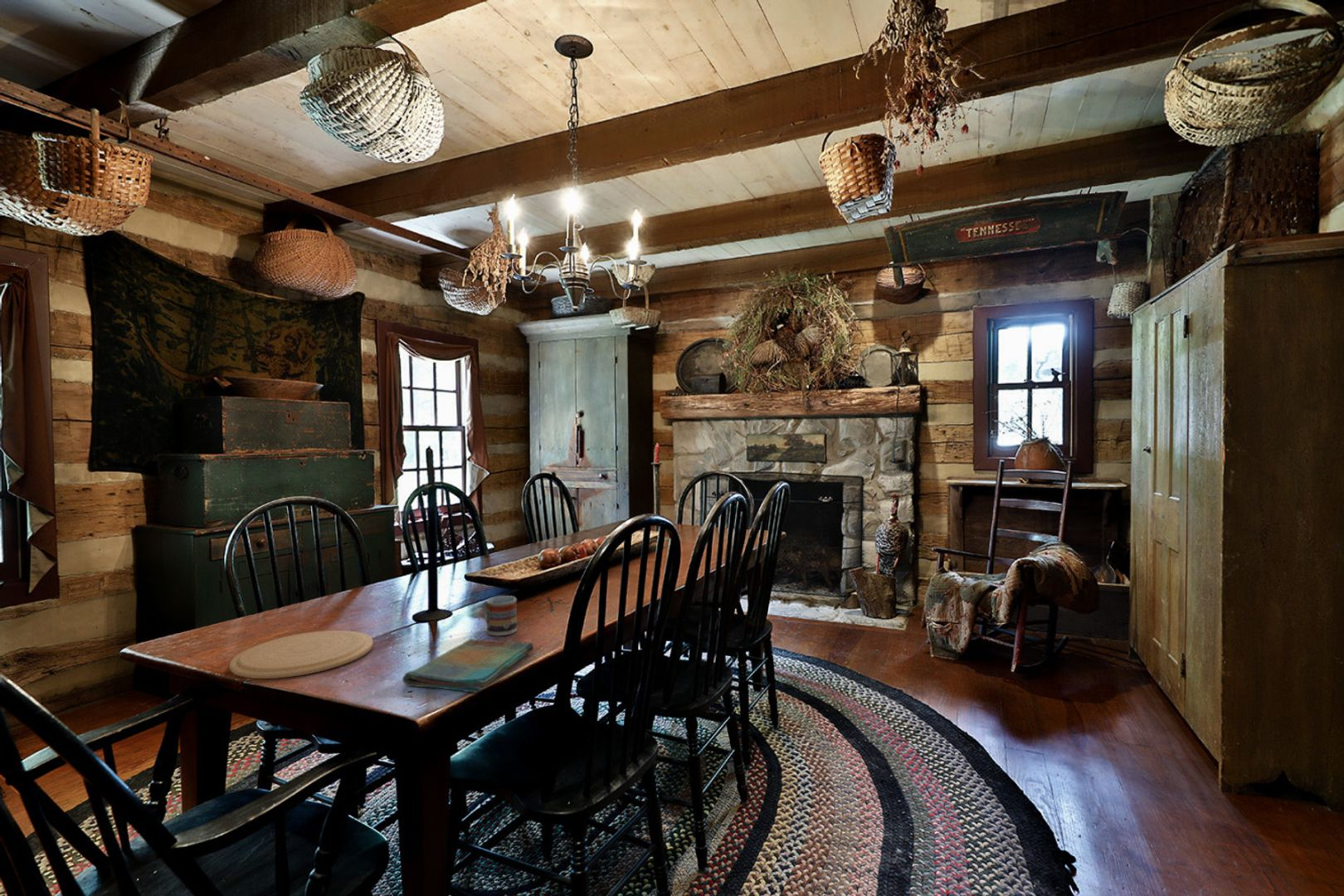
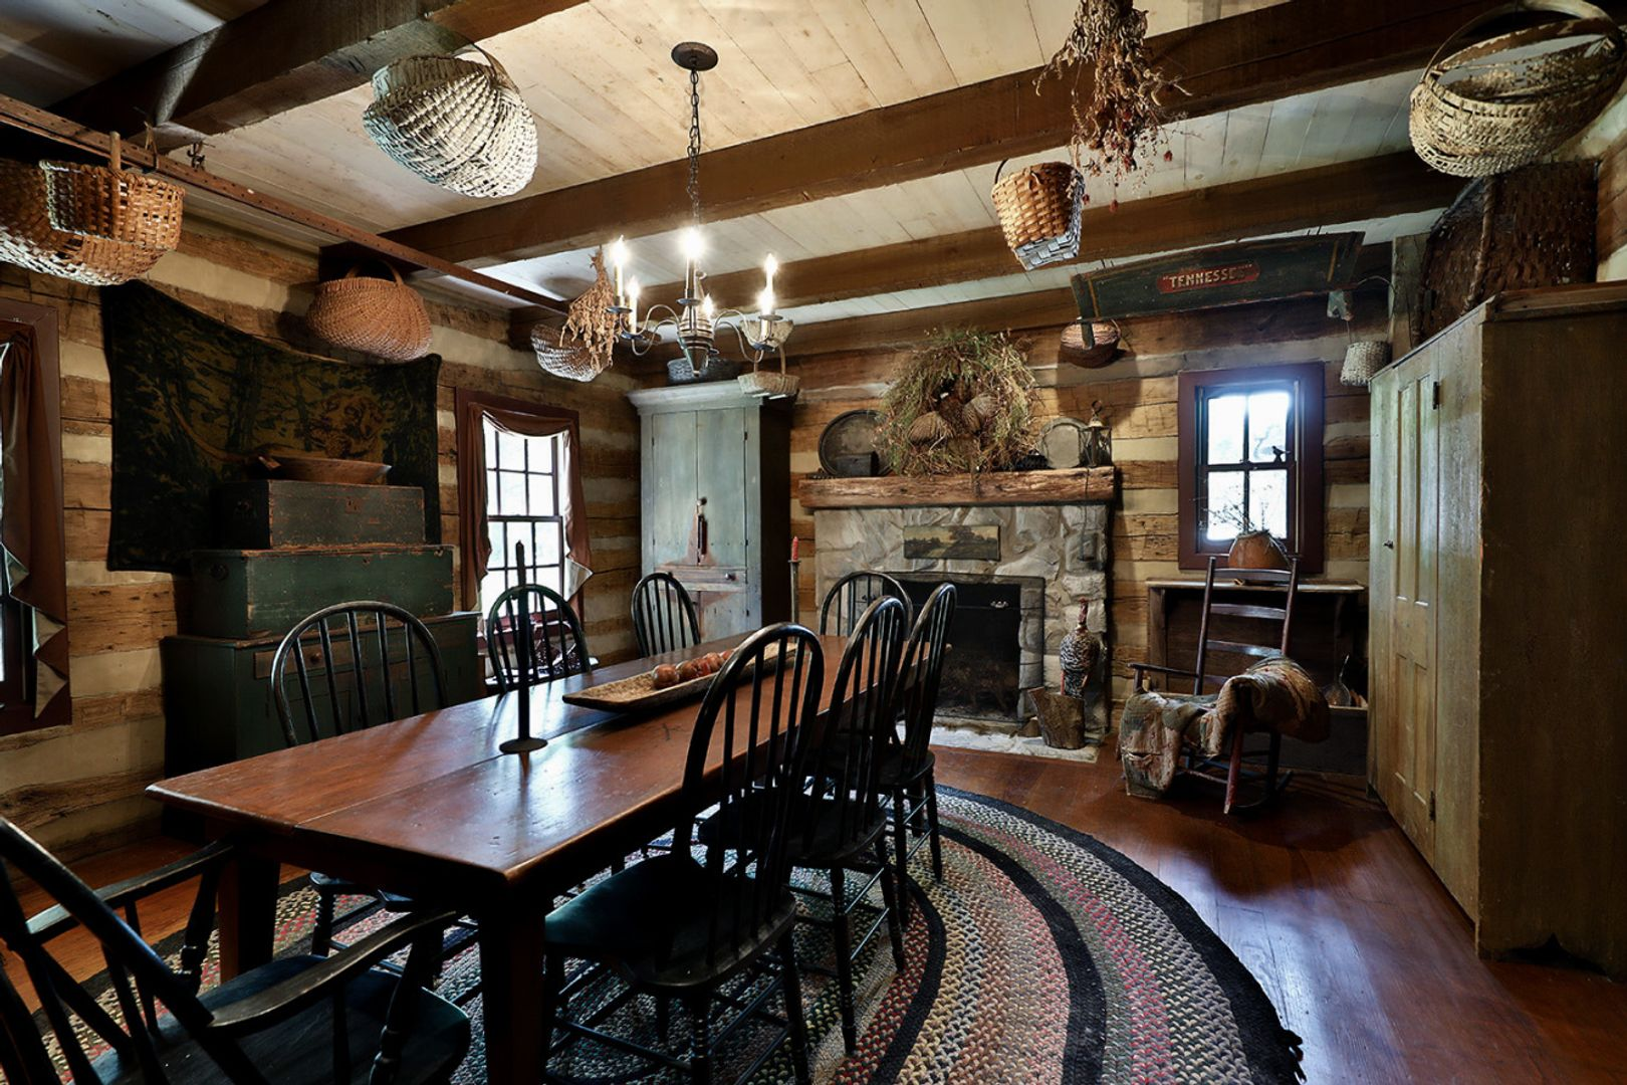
- dish towel (472, 661)
- plate (304, 650)
- cup (498, 614)
